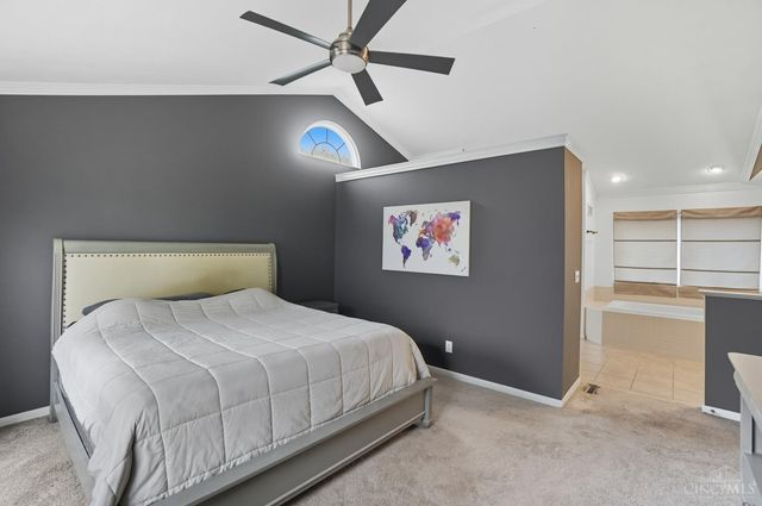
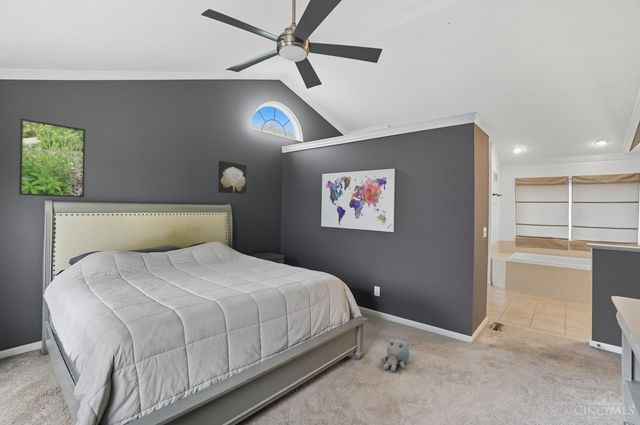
+ wall art (232, 178)
+ plush toy (395, 353)
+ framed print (54, 160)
